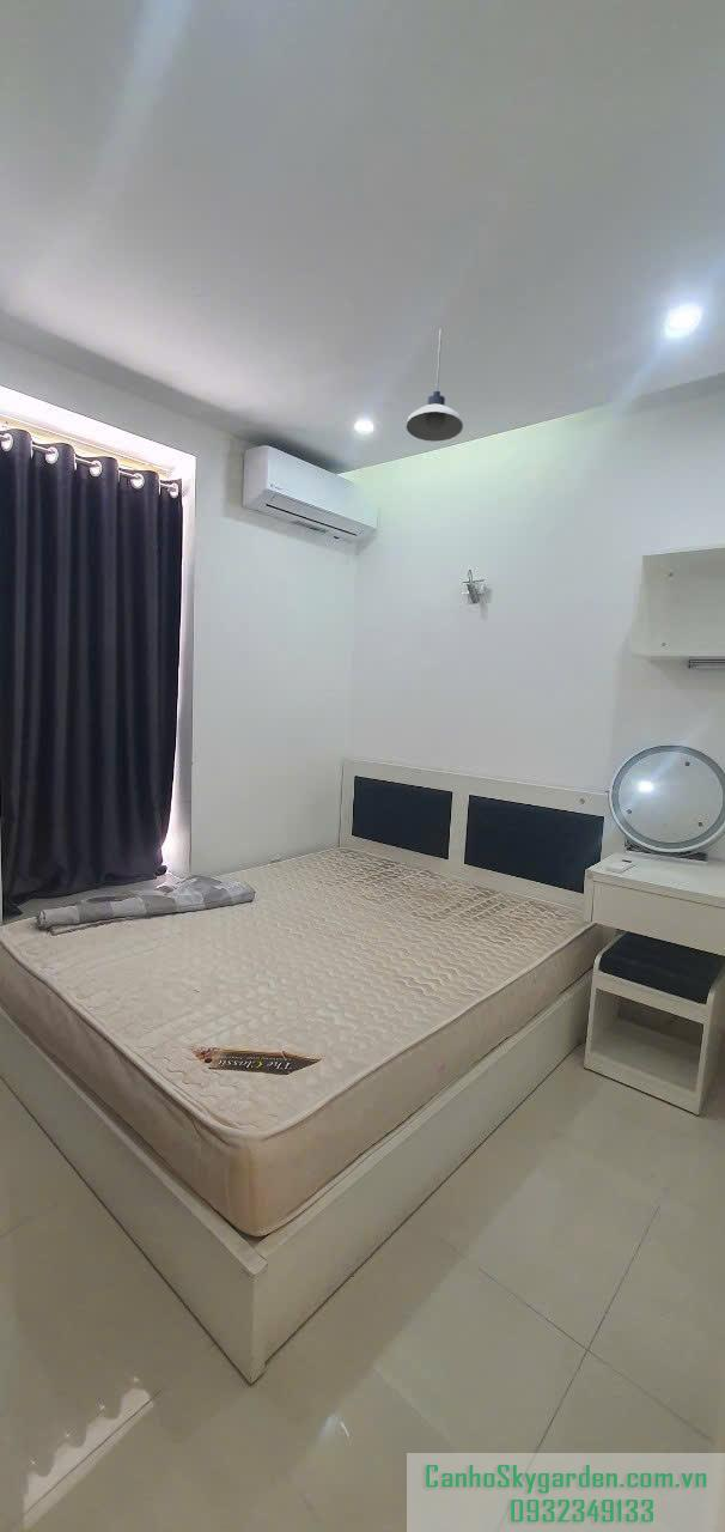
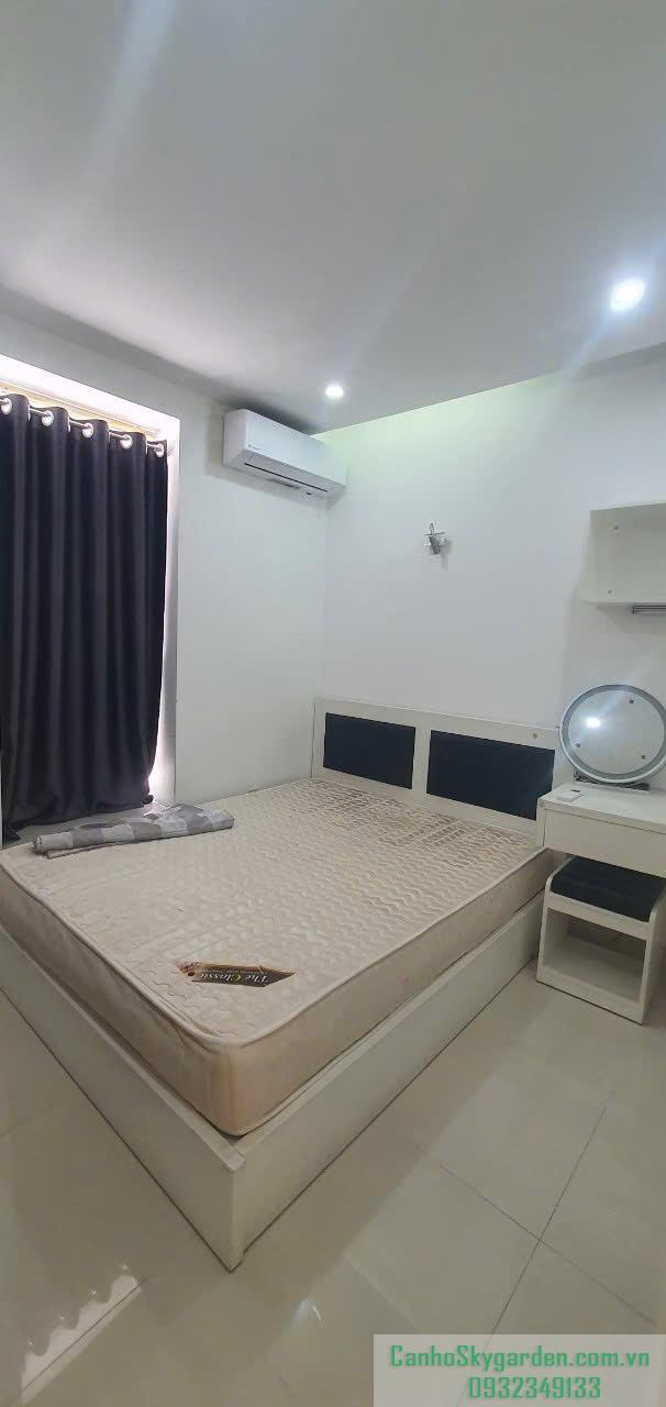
- pendant light (437, 379)
